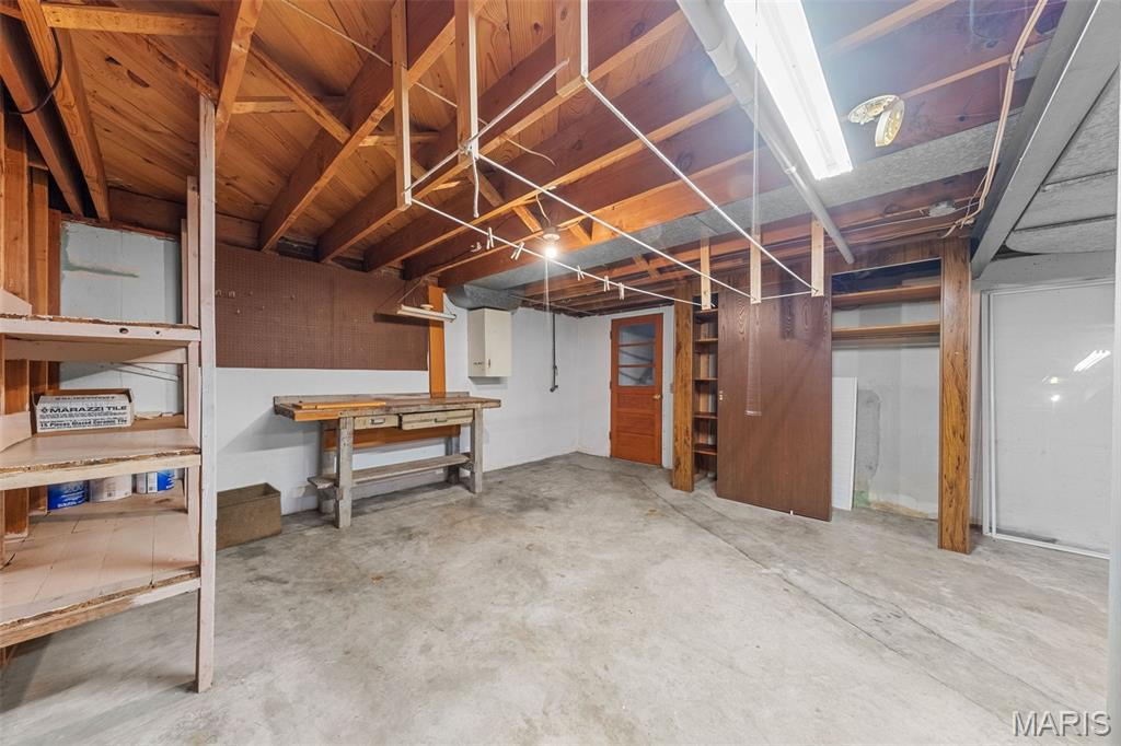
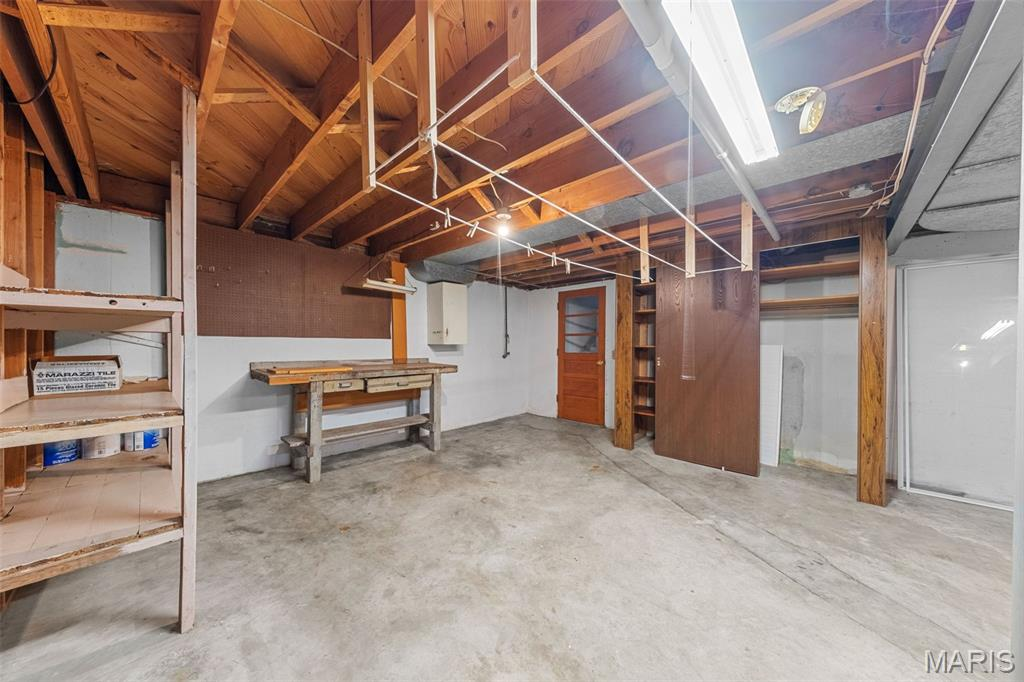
- storage bin (242, 513)
